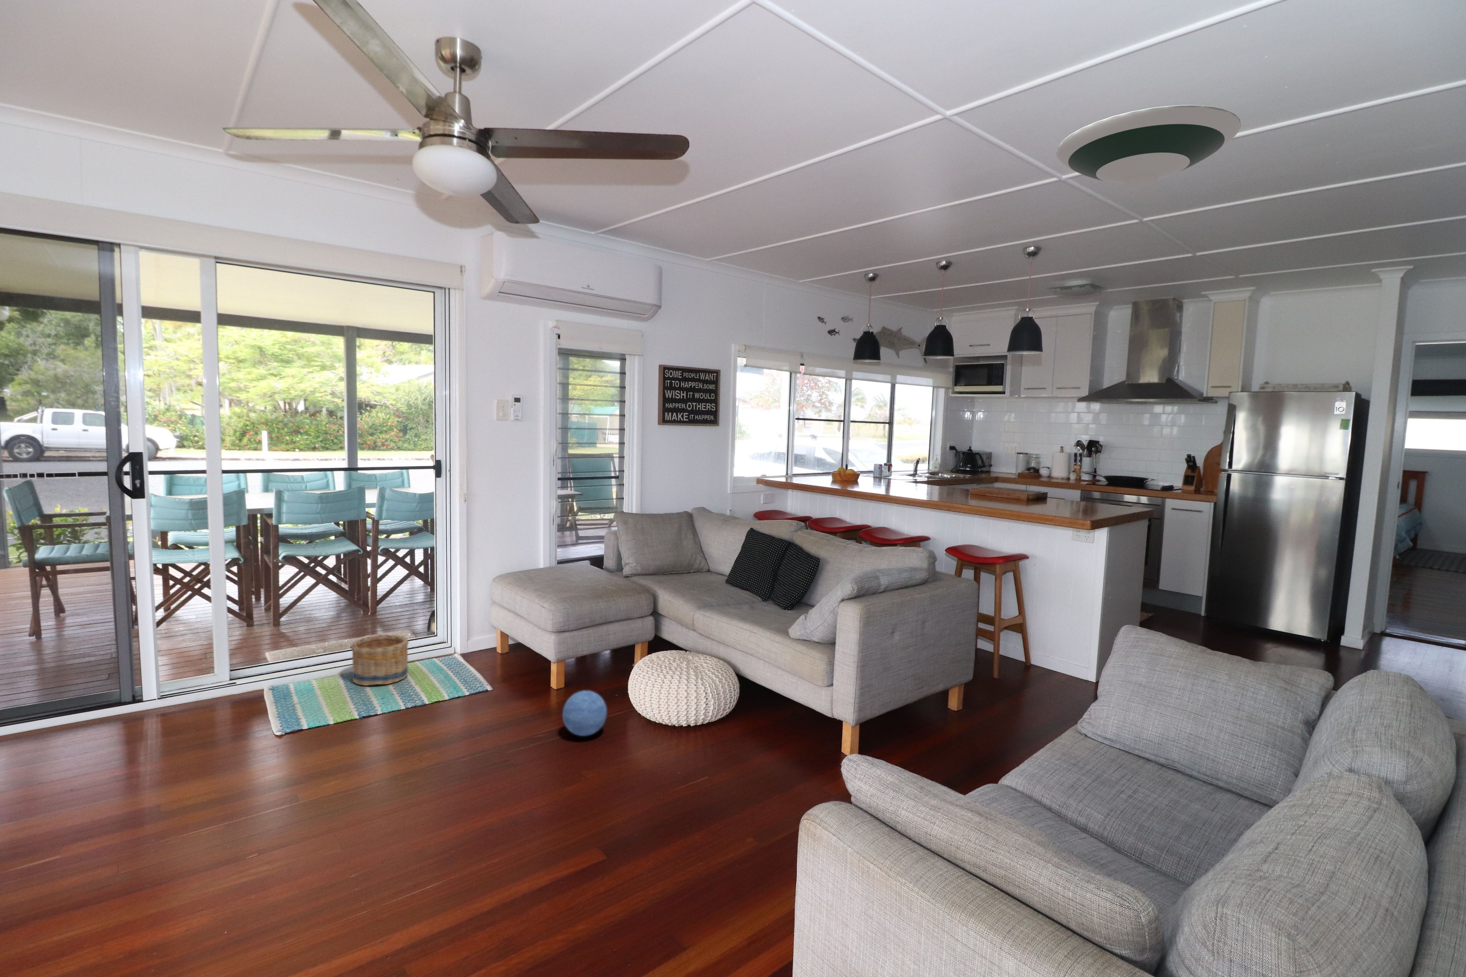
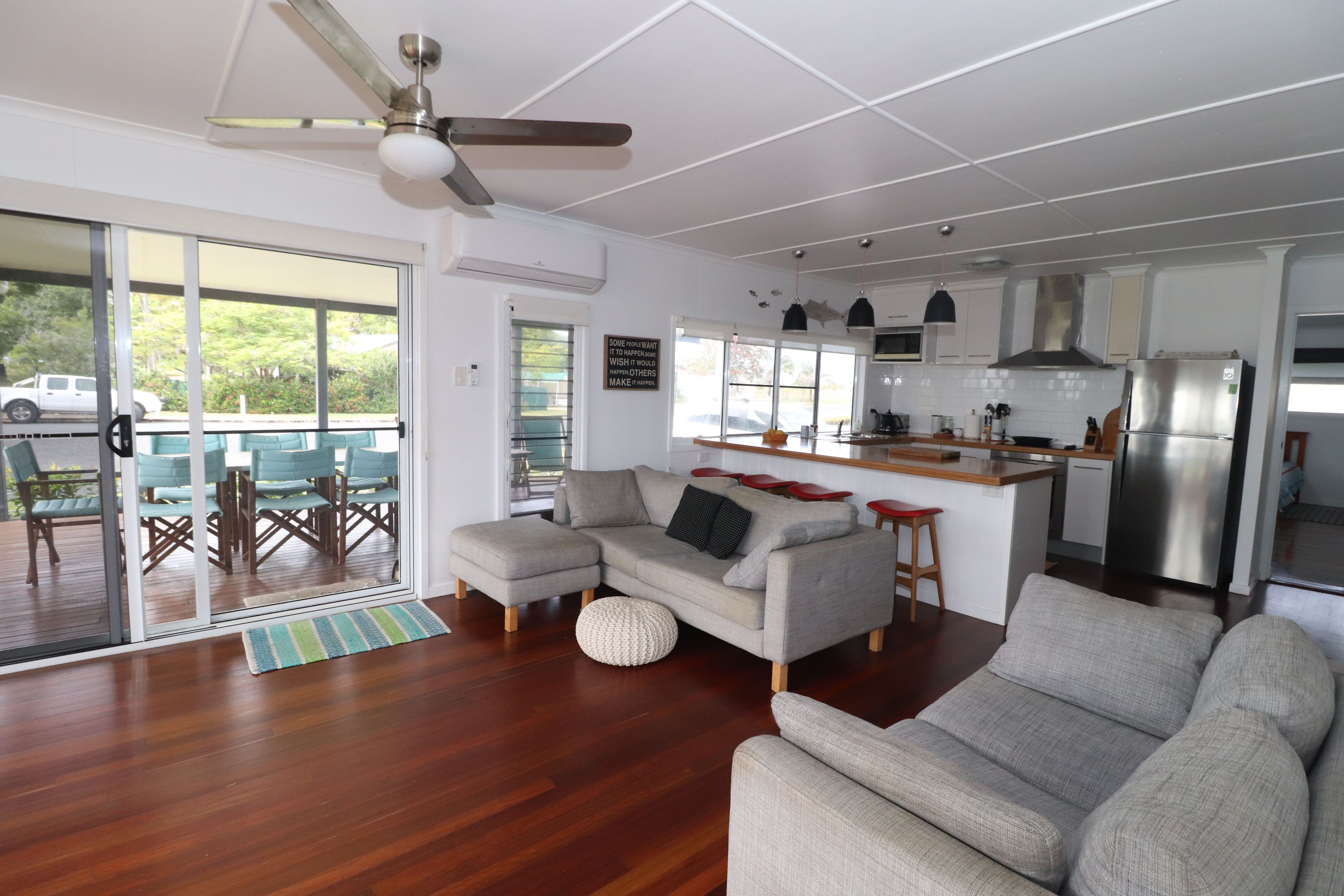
- ball (585, 713)
- basket (380, 660)
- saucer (1142, 161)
